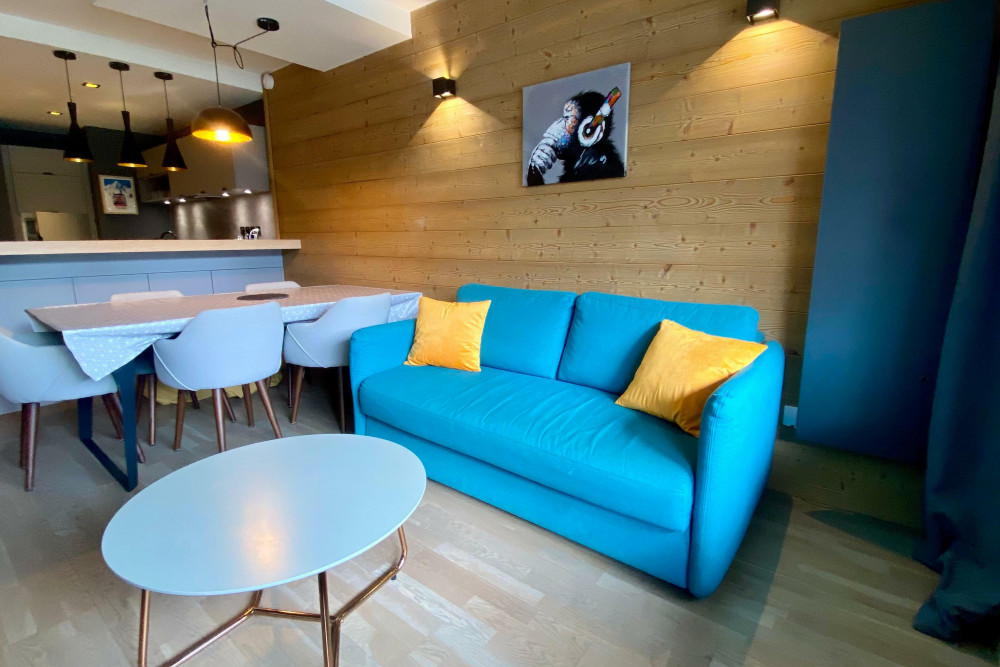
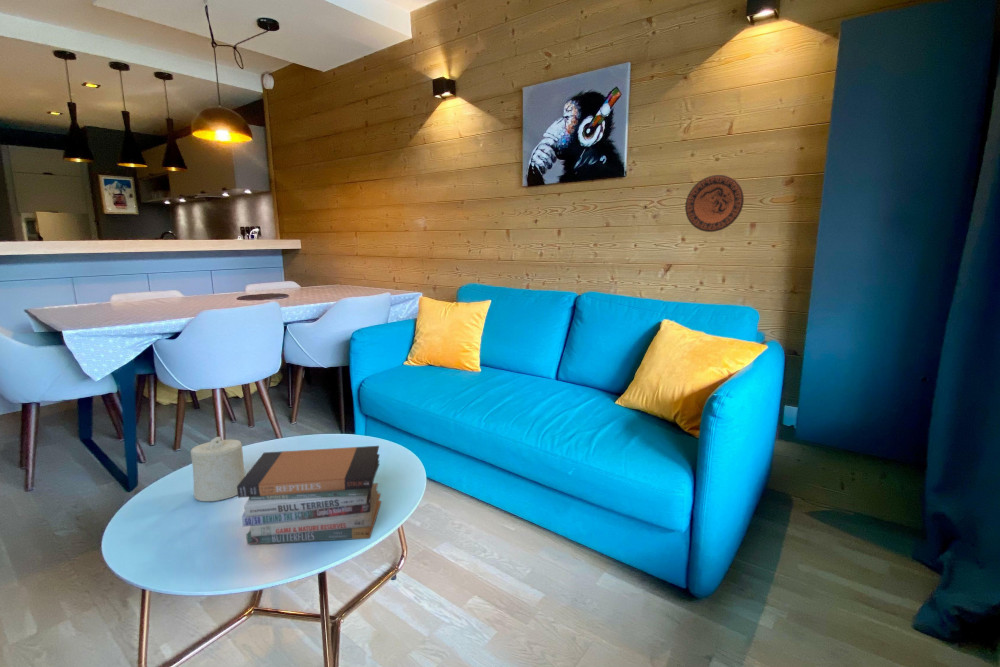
+ book stack (315, 493)
+ candle (217, 464)
+ decorative plate (713, 203)
